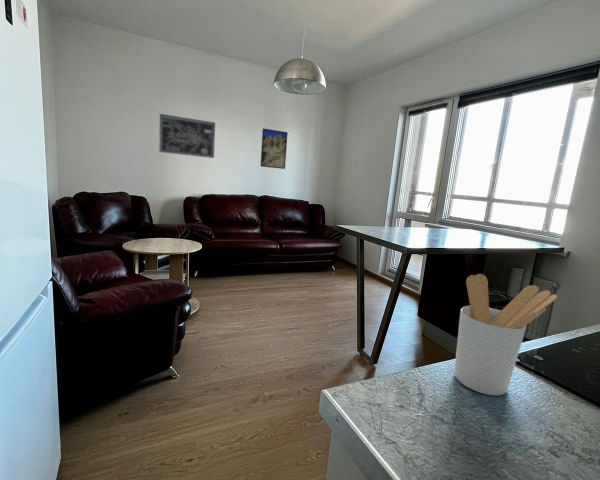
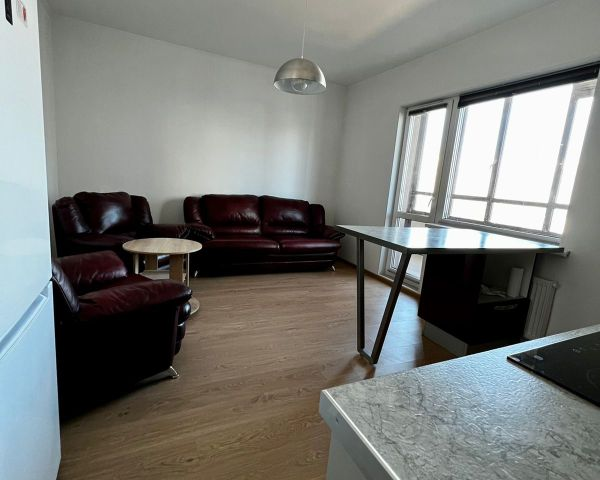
- utensil holder (502, 333)
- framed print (274, 149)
- wall art (187, 136)
